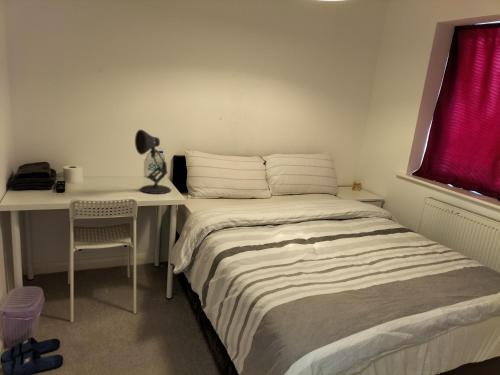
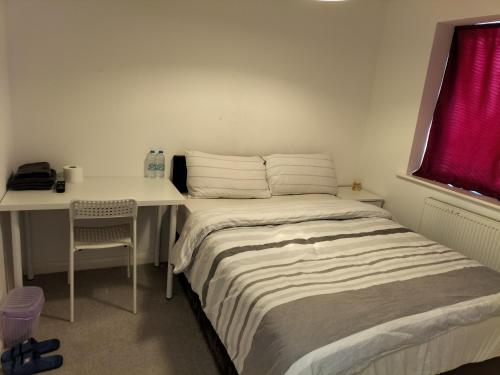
- desk lamp (155, 160)
